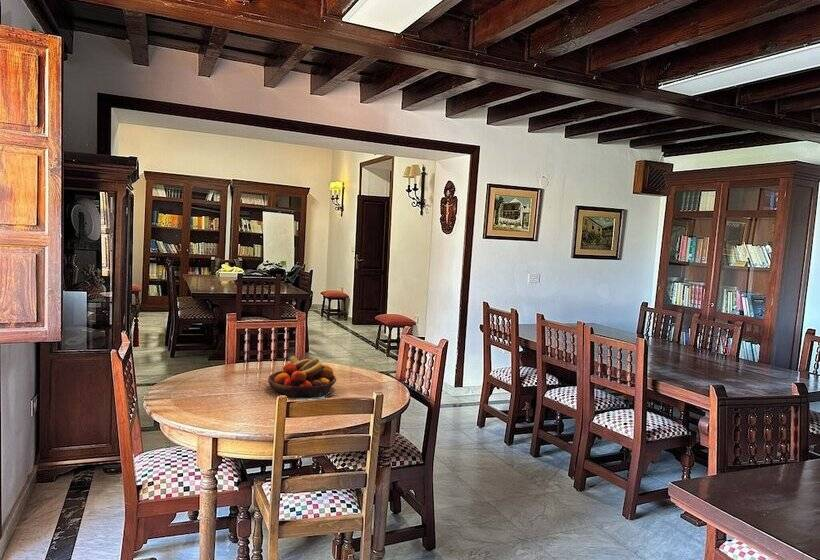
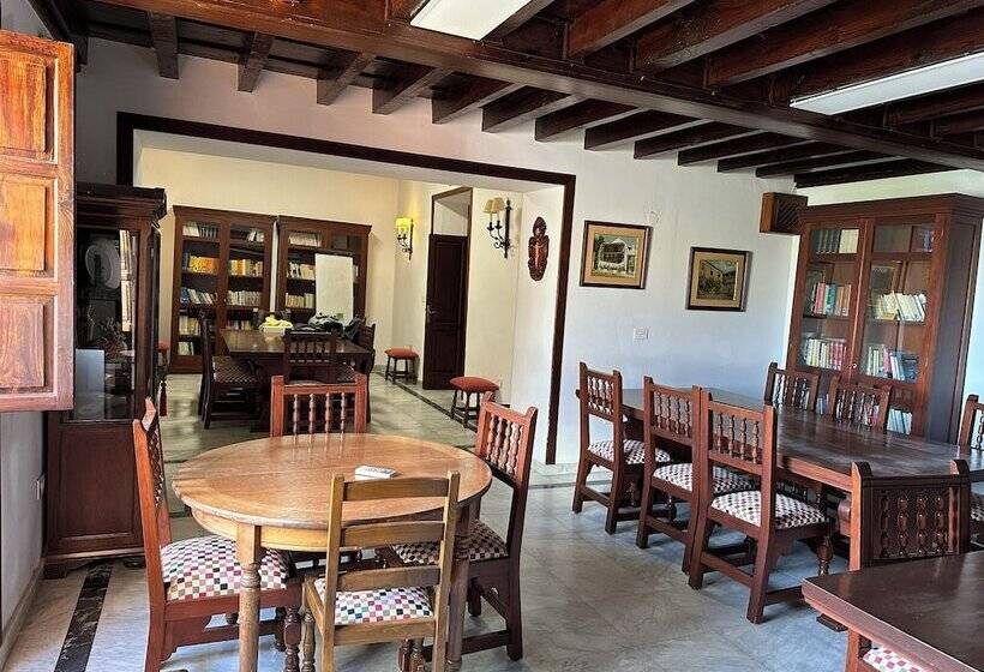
- fruit bowl (302, 374)
